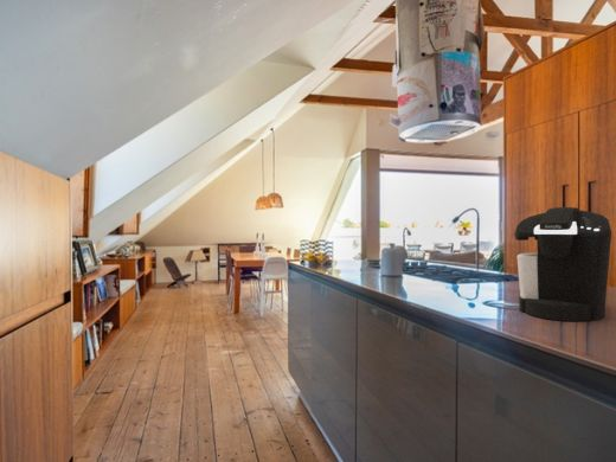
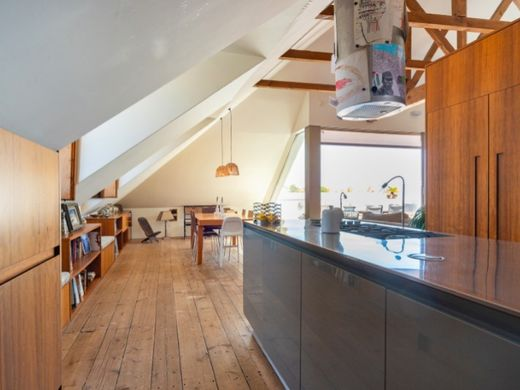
- coffee maker (559, 259)
